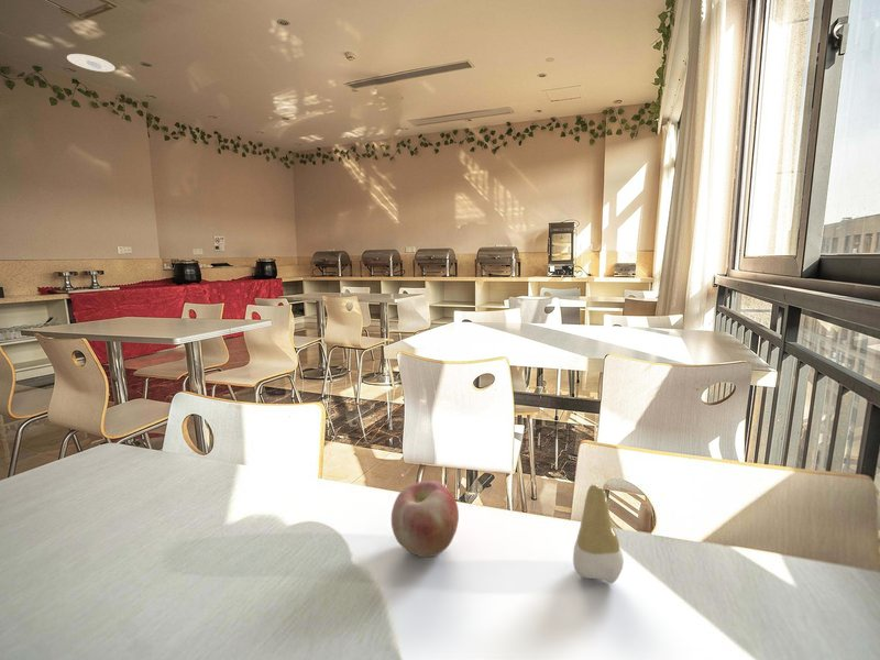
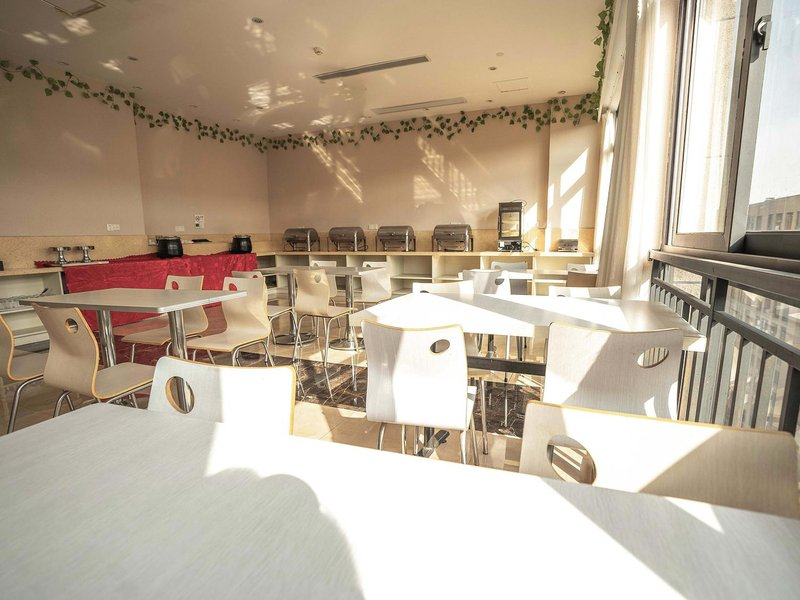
- tooth (596, 535)
- apple (425, 518)
- recessed light (91, 61)
